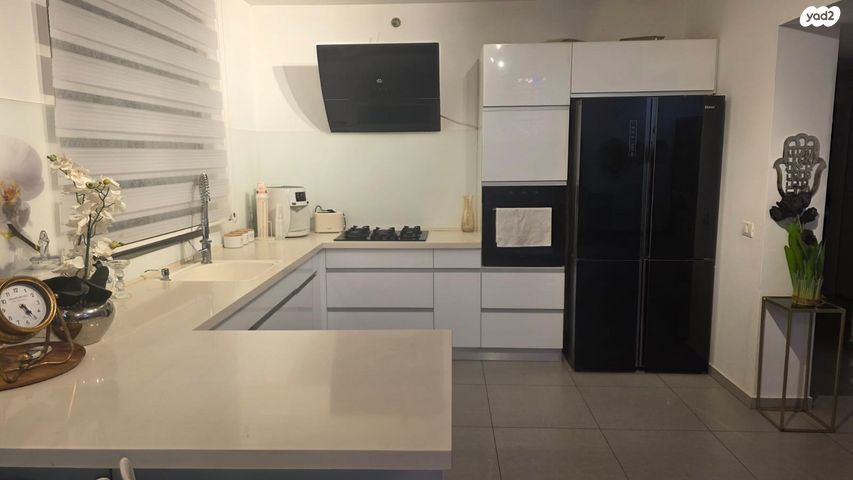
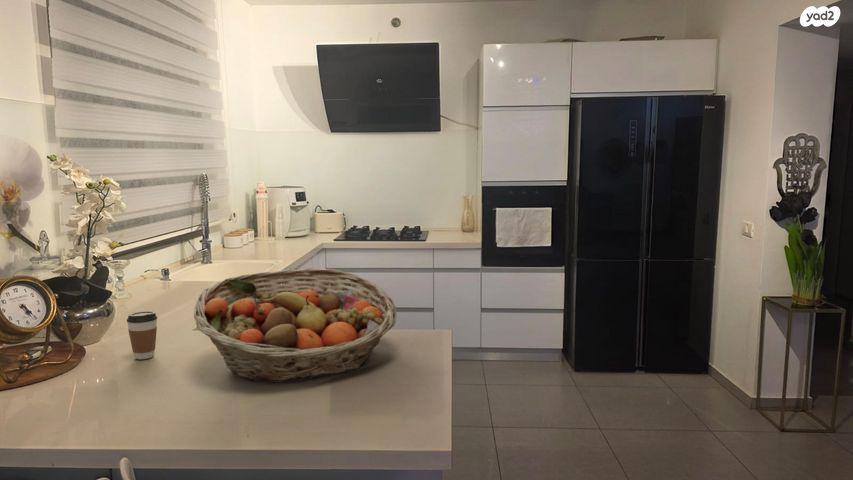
+ coffee cup (143, 335)
+ fruit basket (299, 320)
